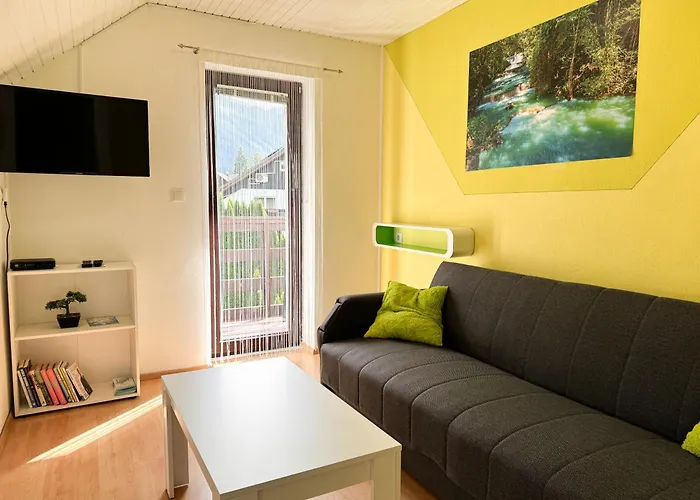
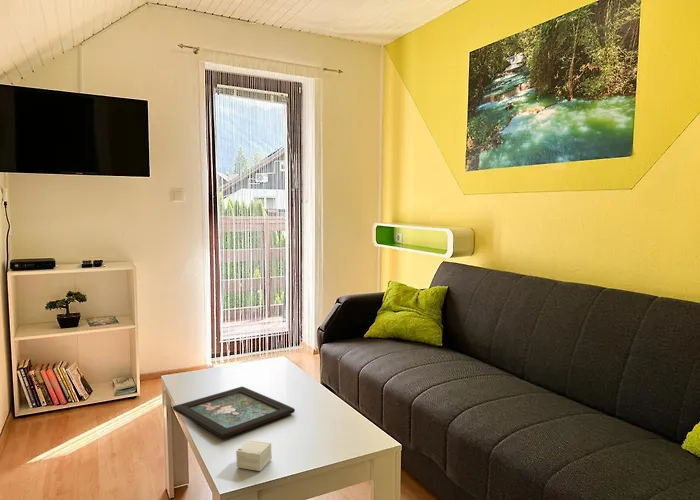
+ small box (254, 455)
+ decorative tray (233, 409)
